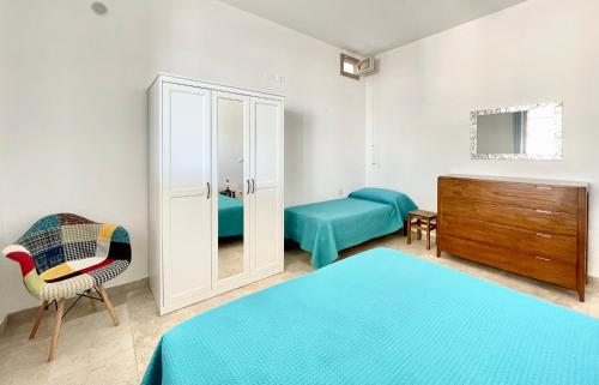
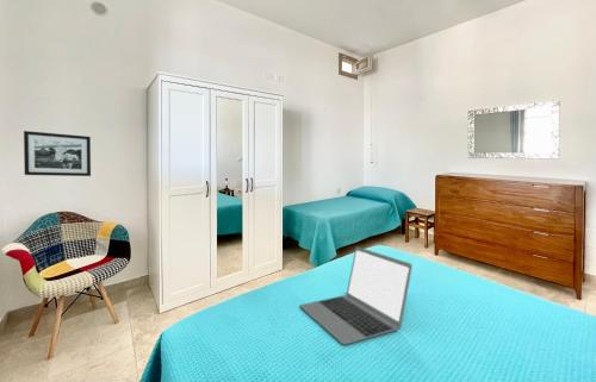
+ laptop (350, 287)
+ picture frame (58, 155)
